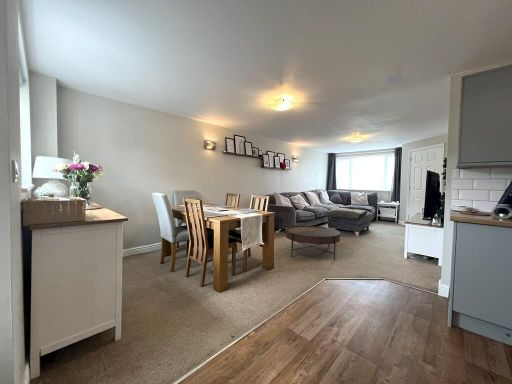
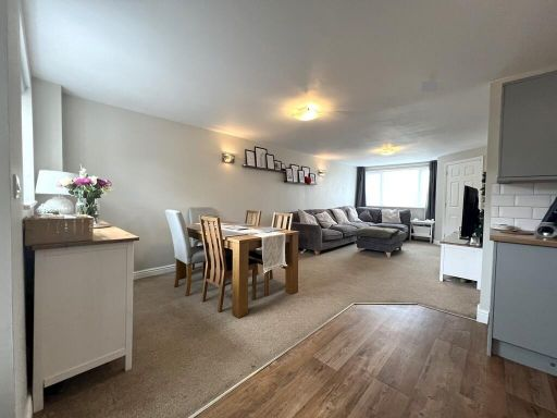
- coffee table (311, 241)
